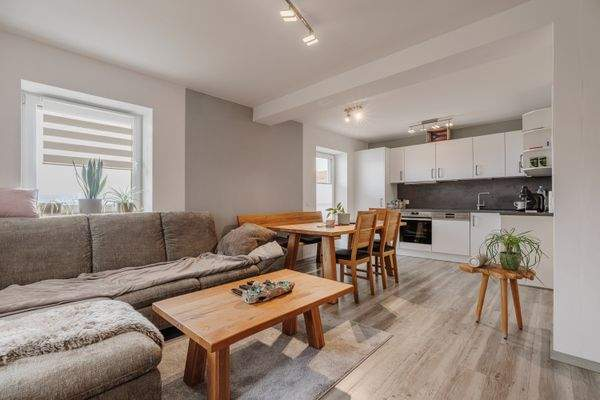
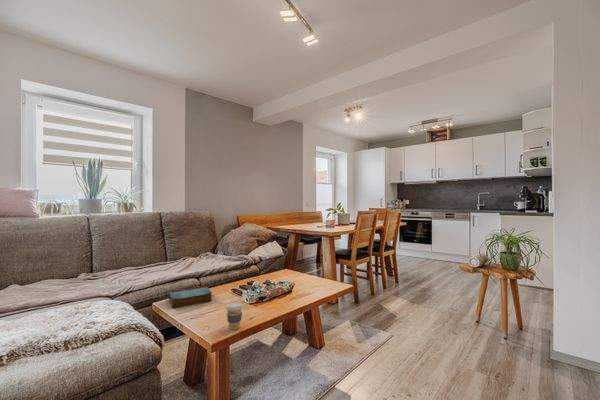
+ coffee cup (234, 315)
+ book (190, 296)
